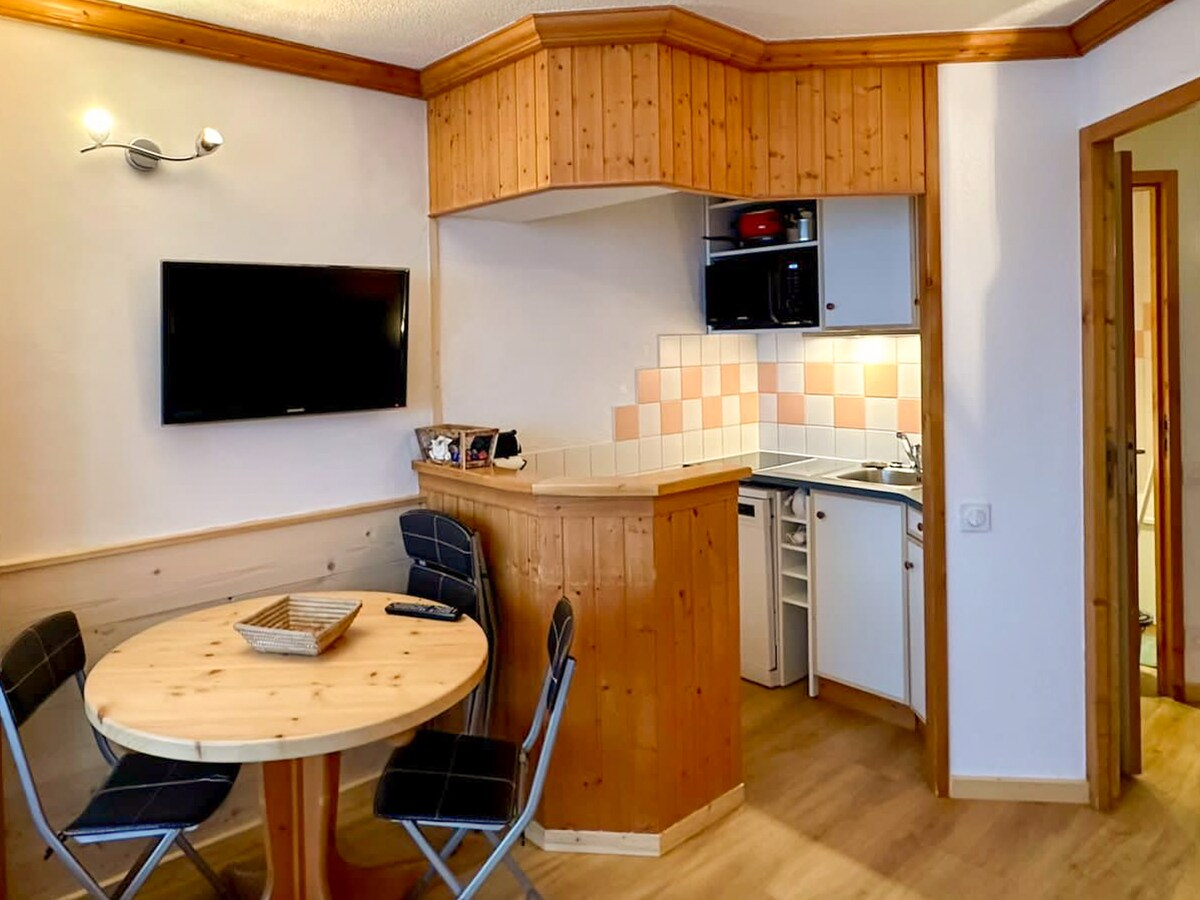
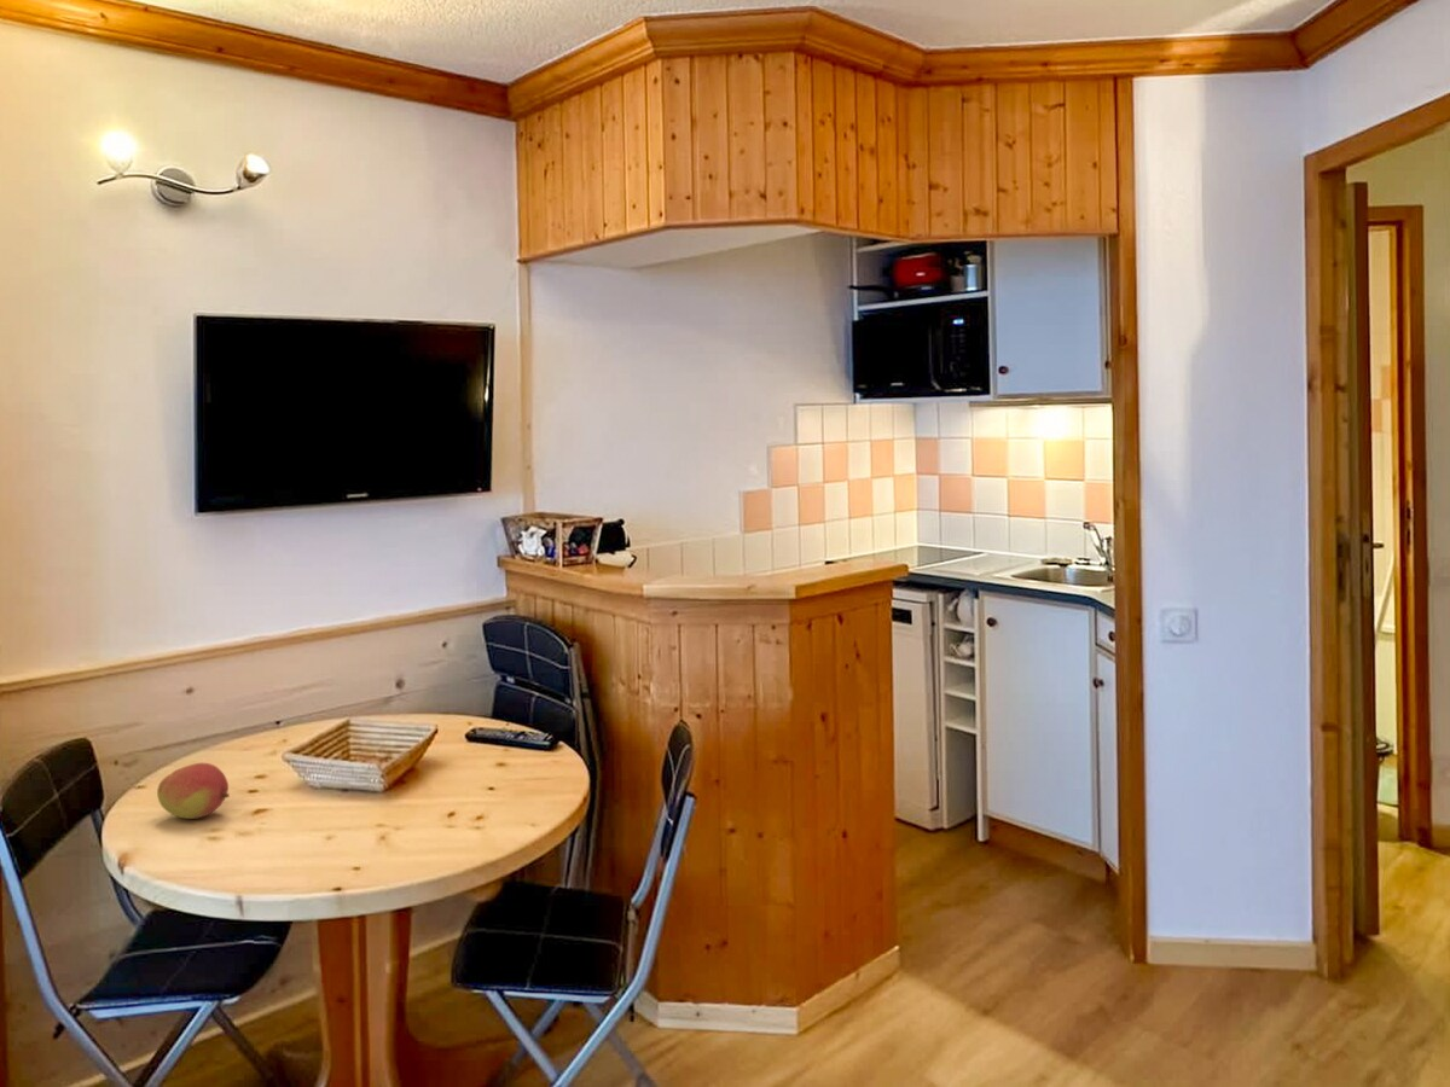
+ fruit (193, 790)
